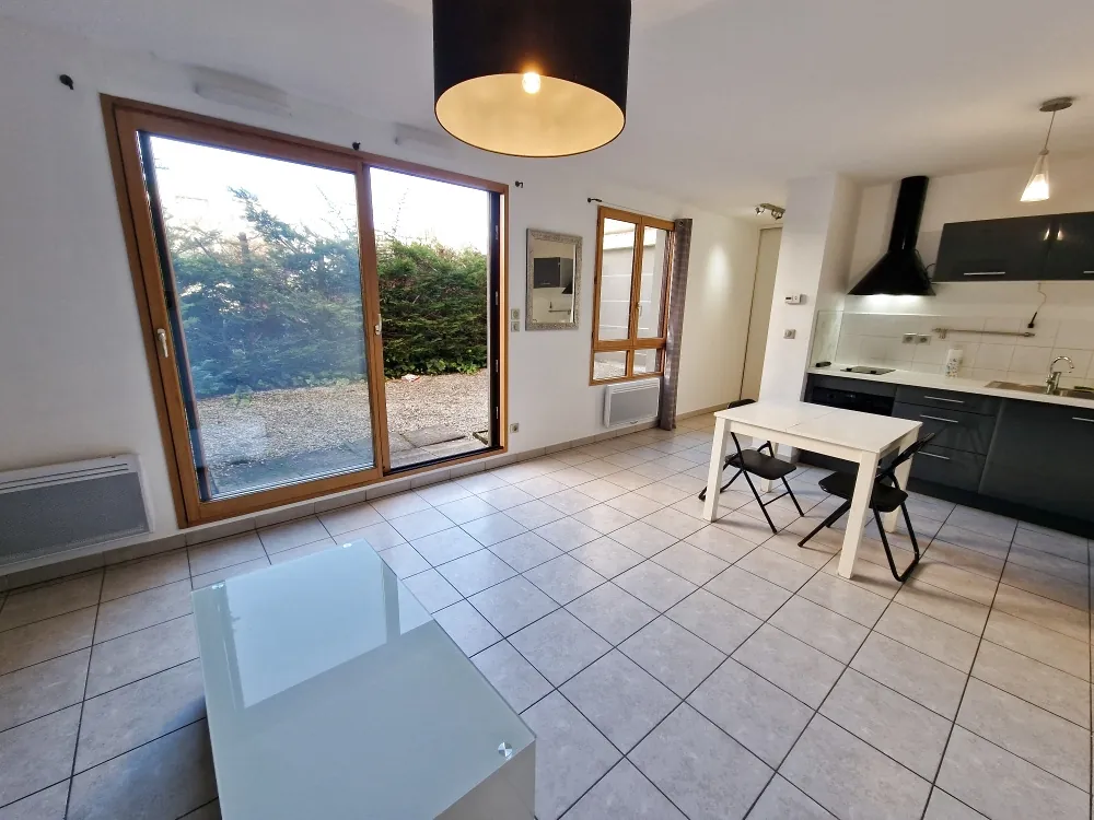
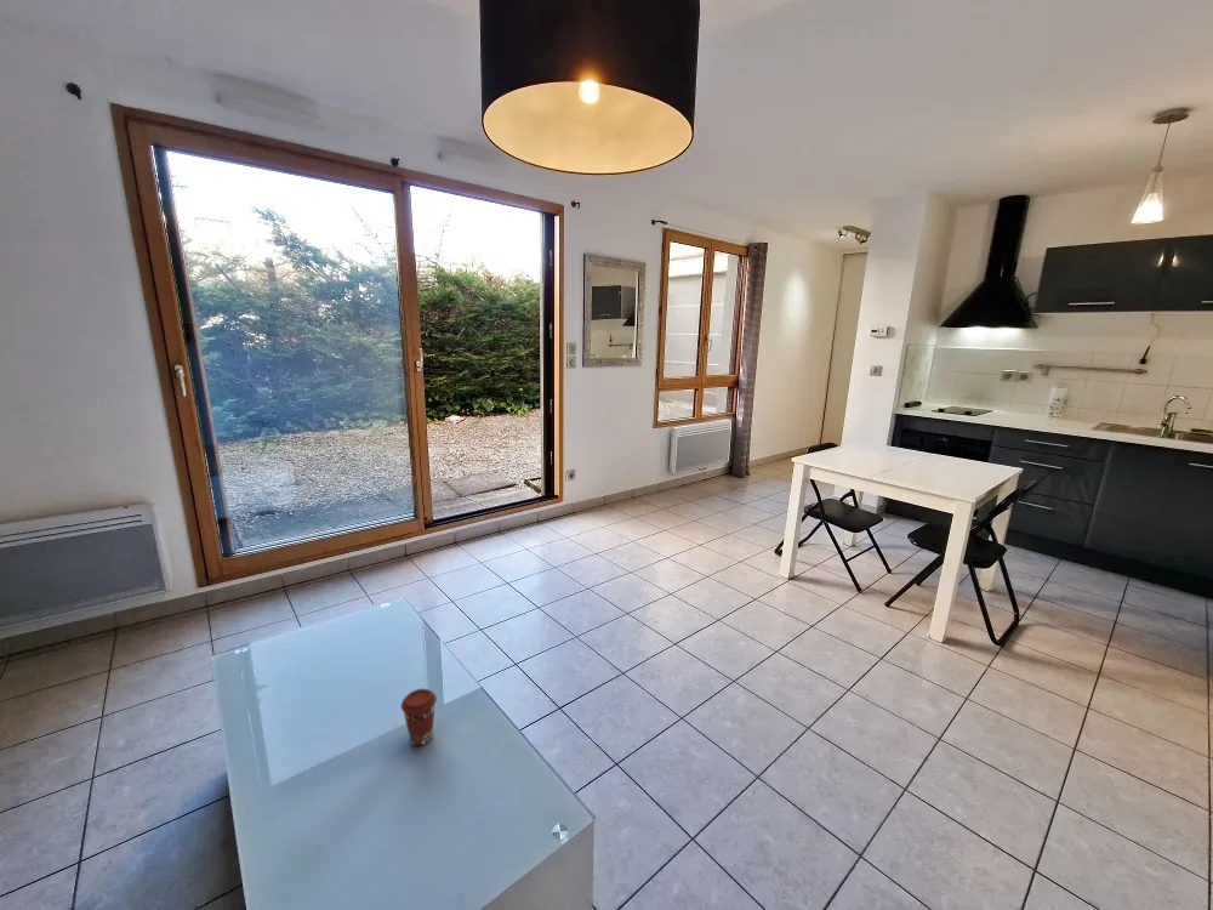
+ coffee cup (420, 717)
